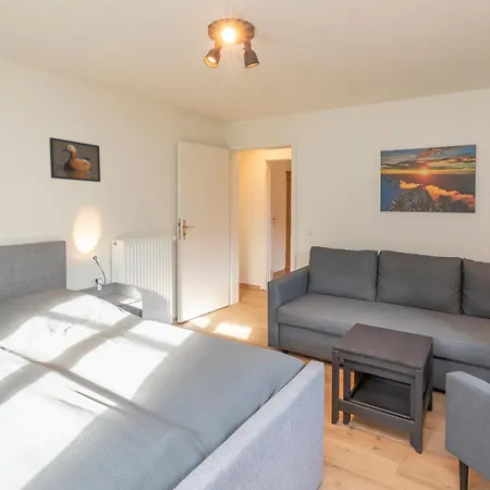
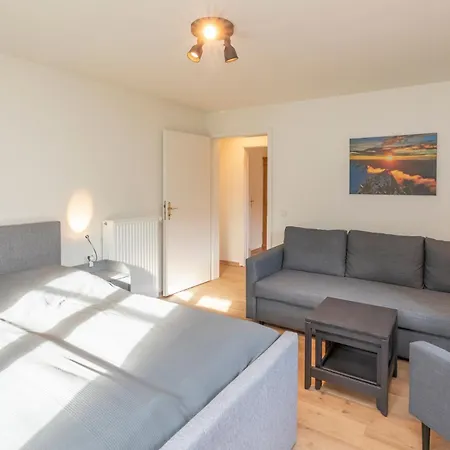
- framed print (76, 160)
